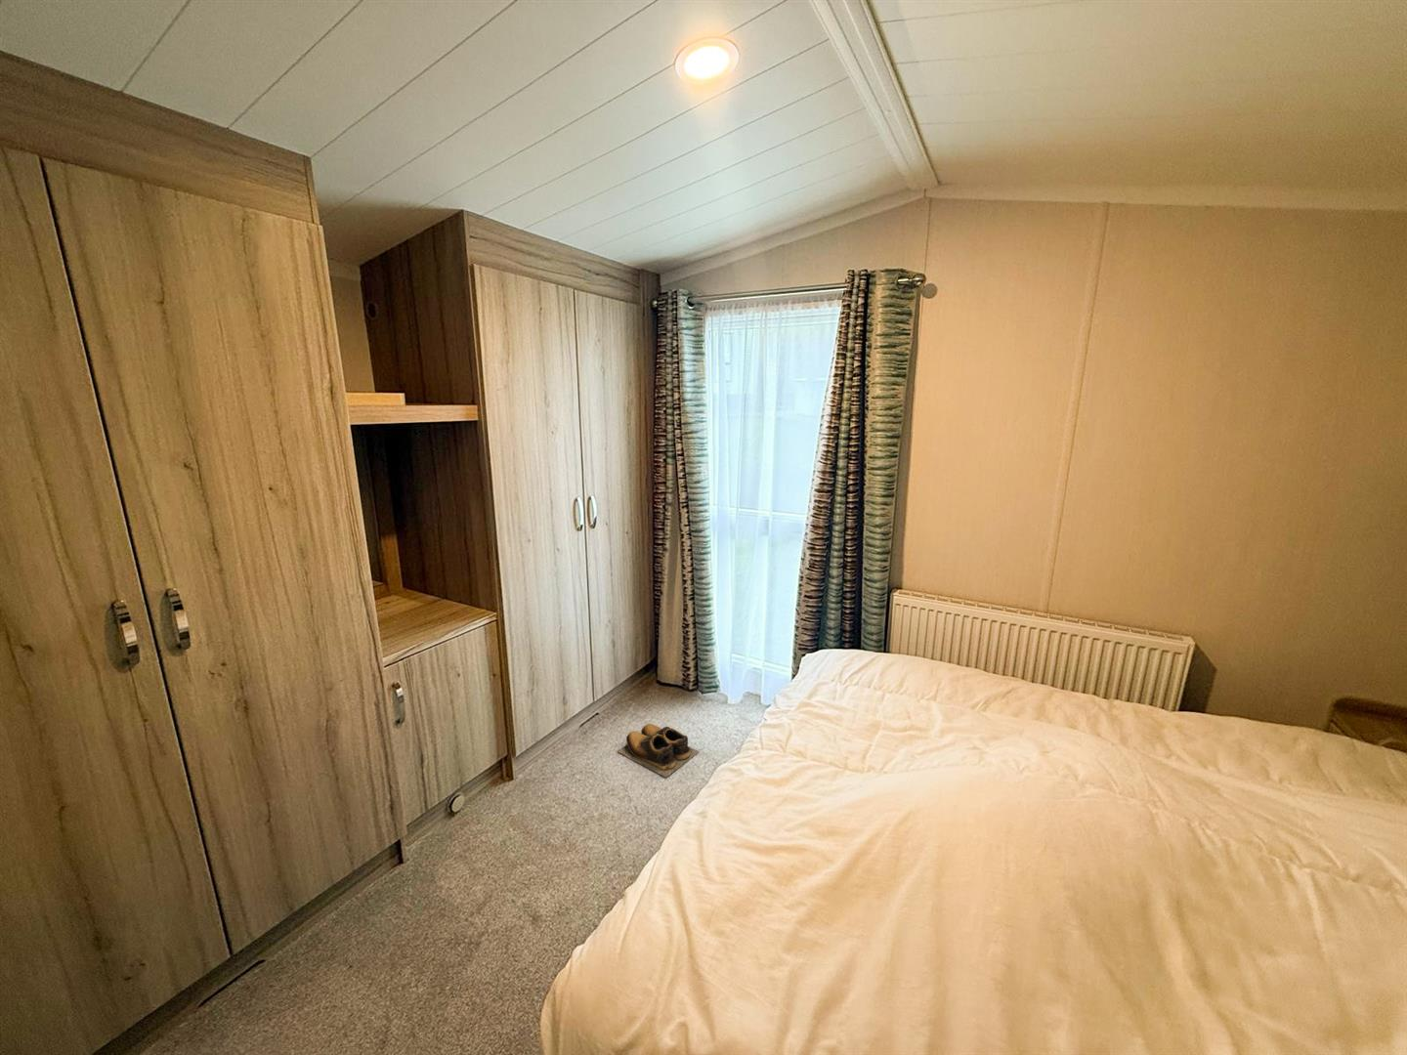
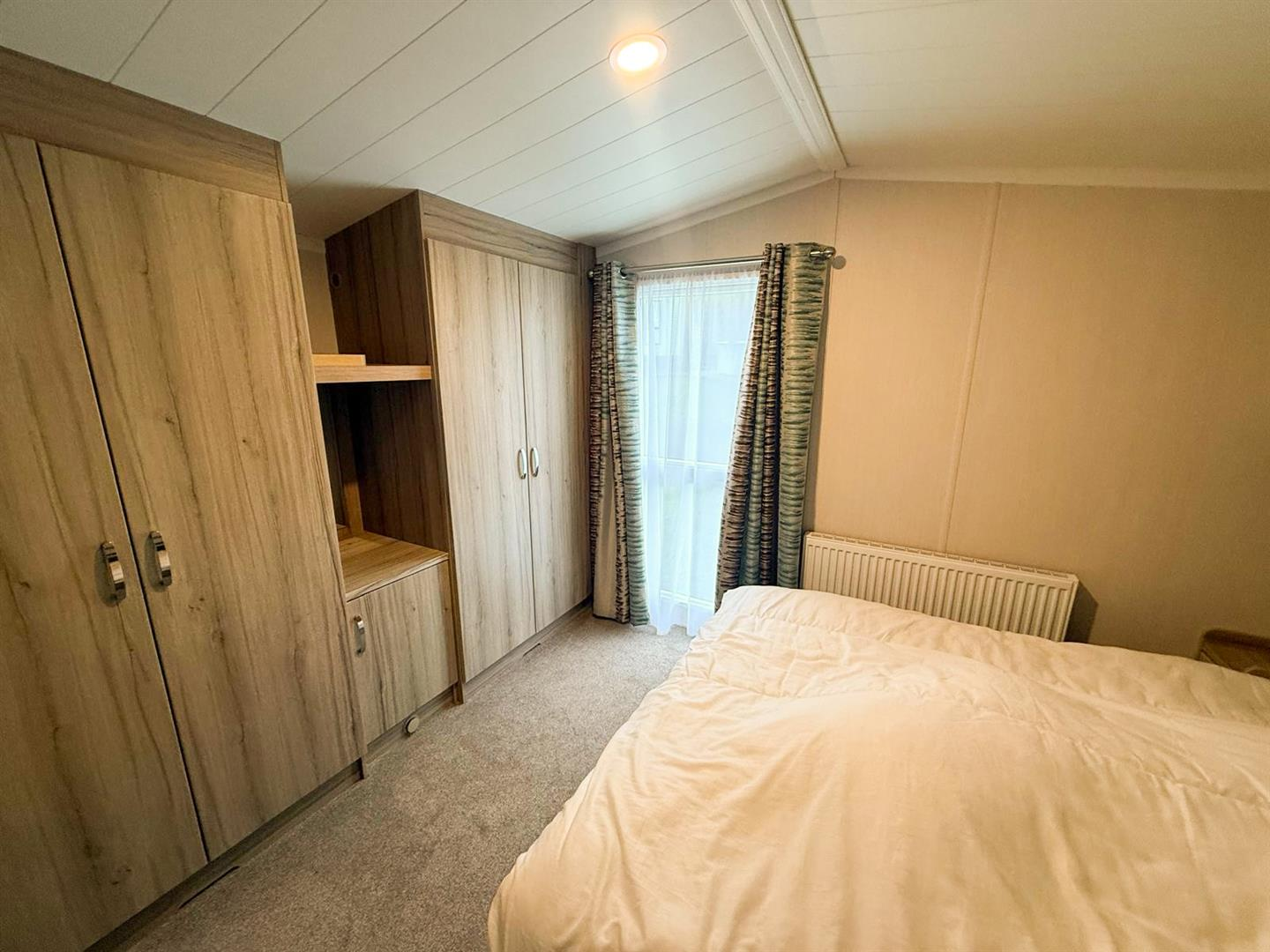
- shoes (658, 740)
